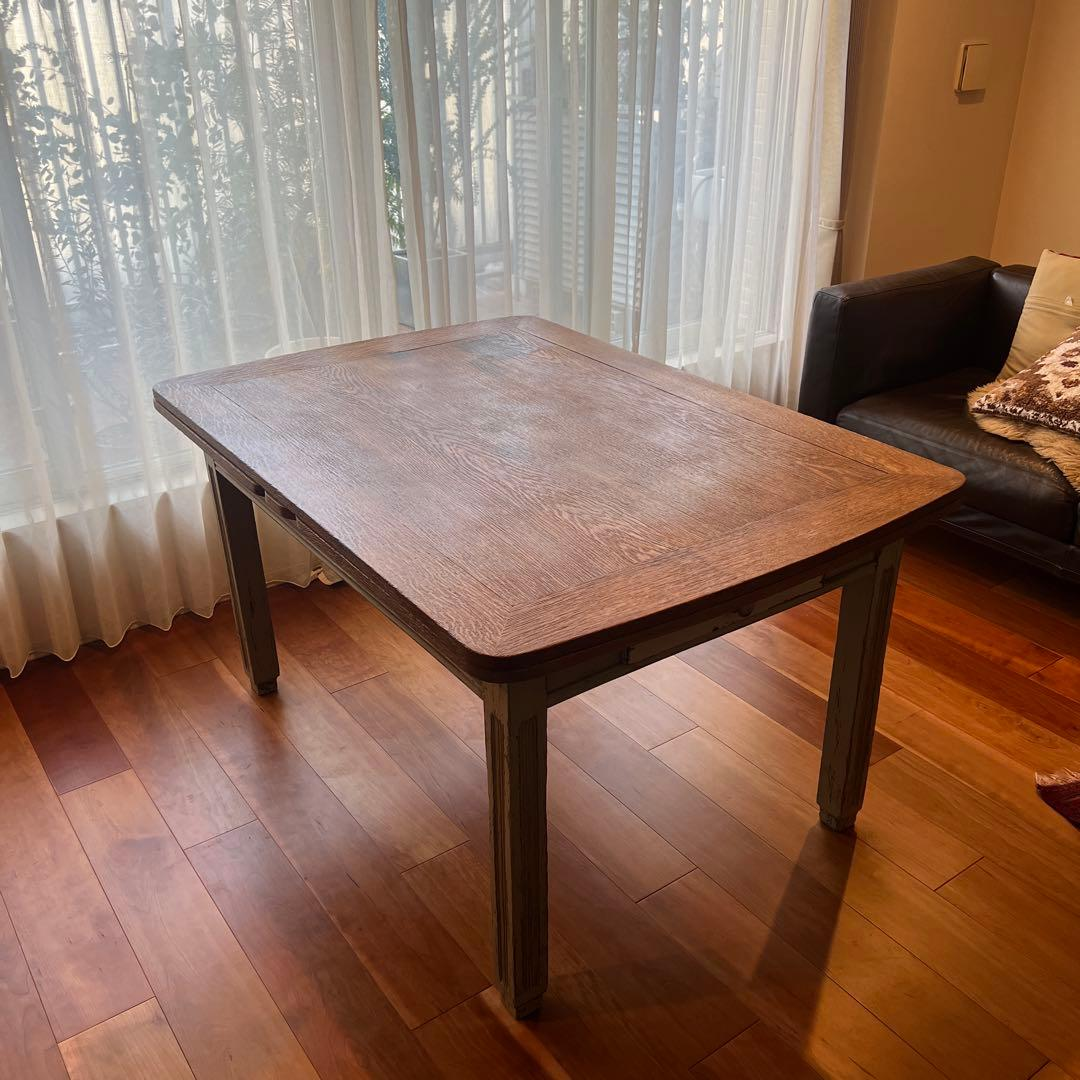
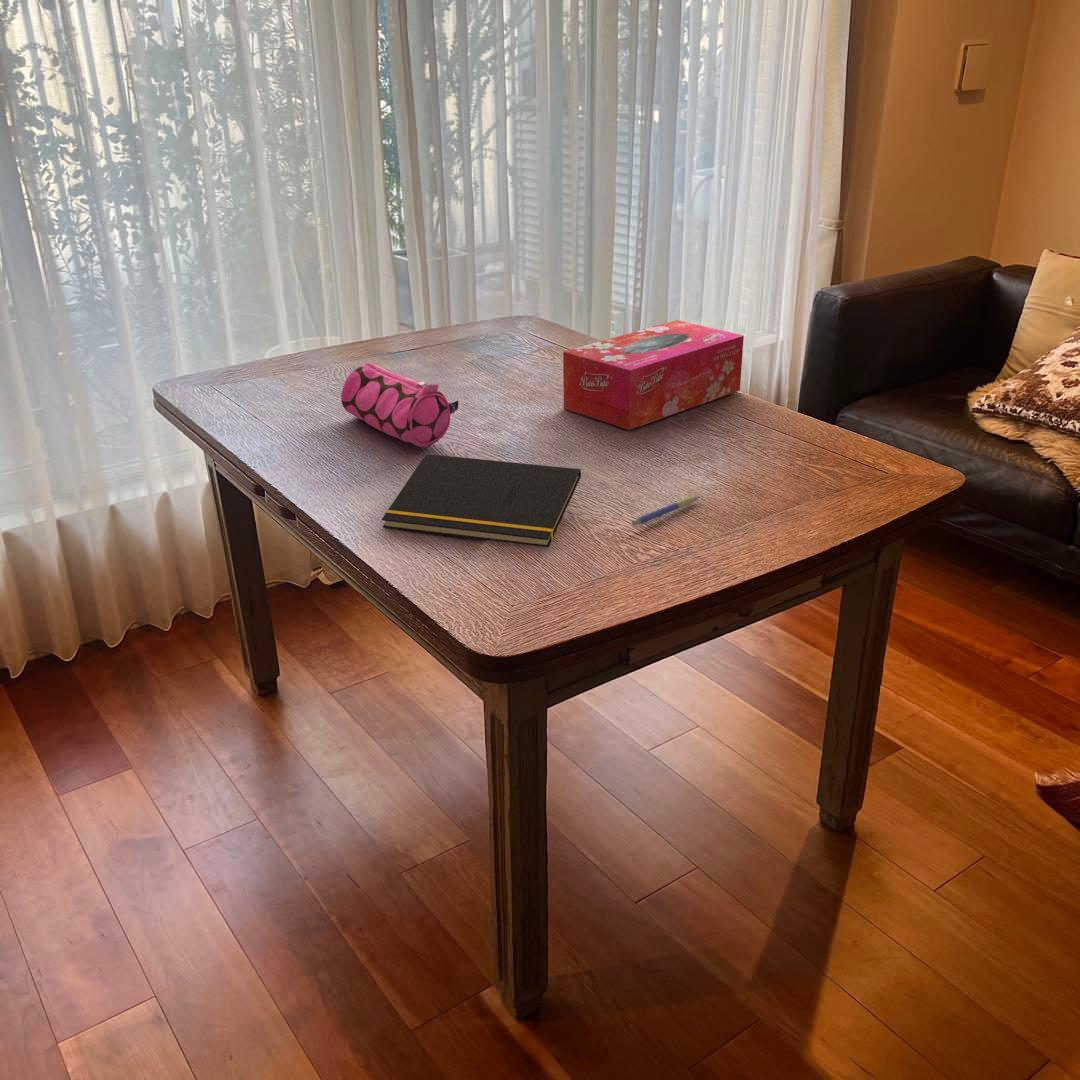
+ notepad (483, 497)
+ pen (667, 509)
+ tissue box (654, 371)
+ pencil case (395, 401)
